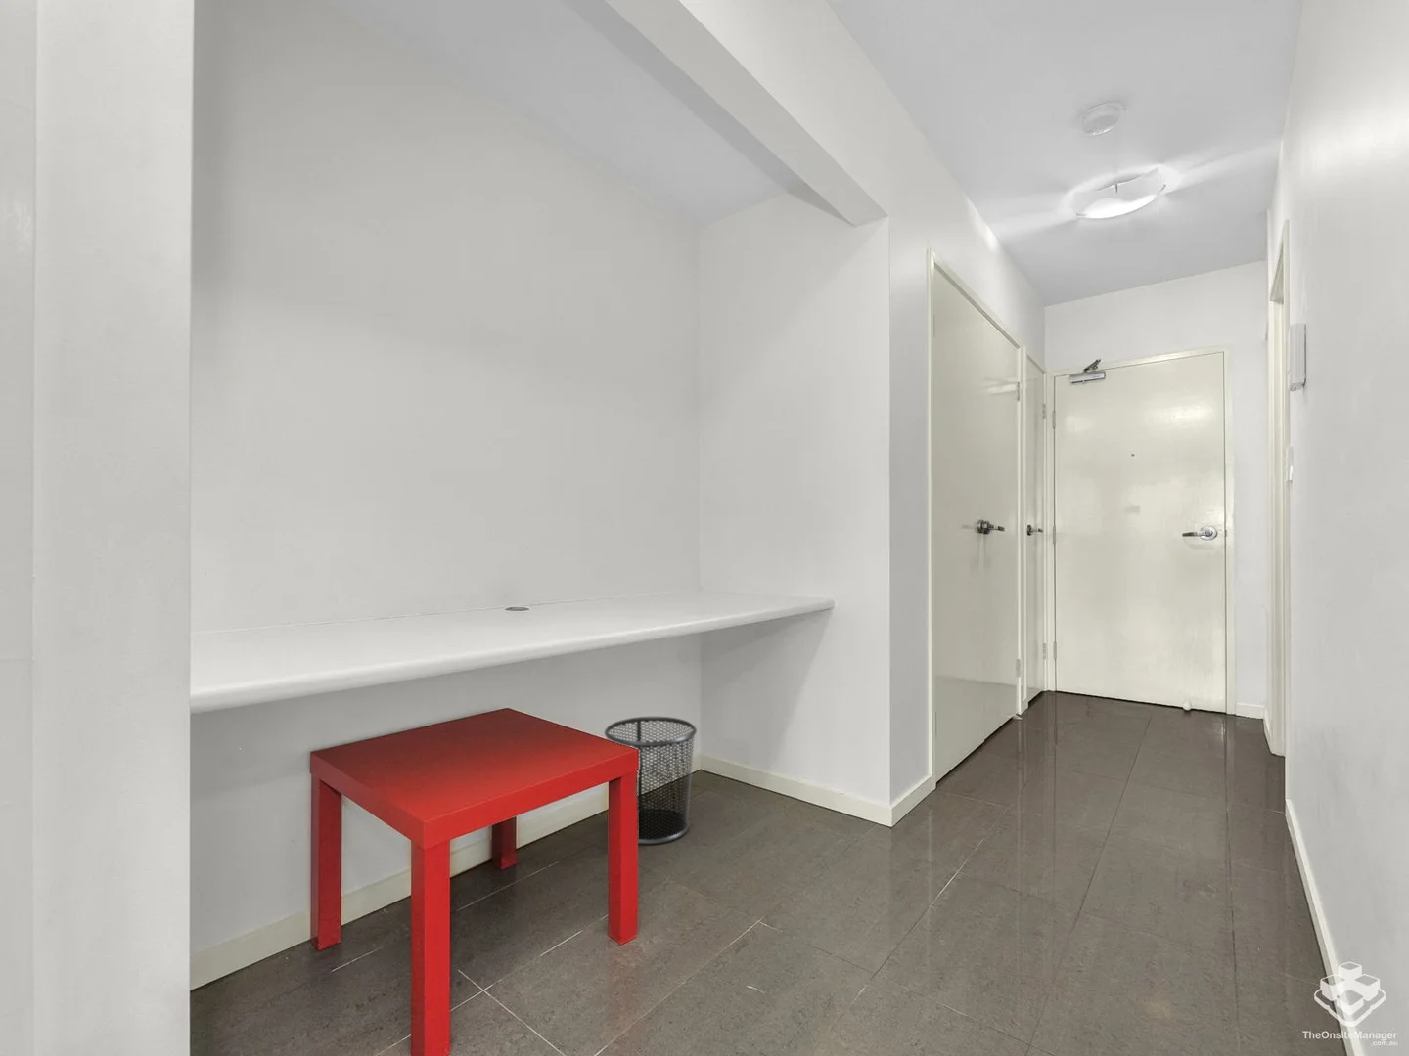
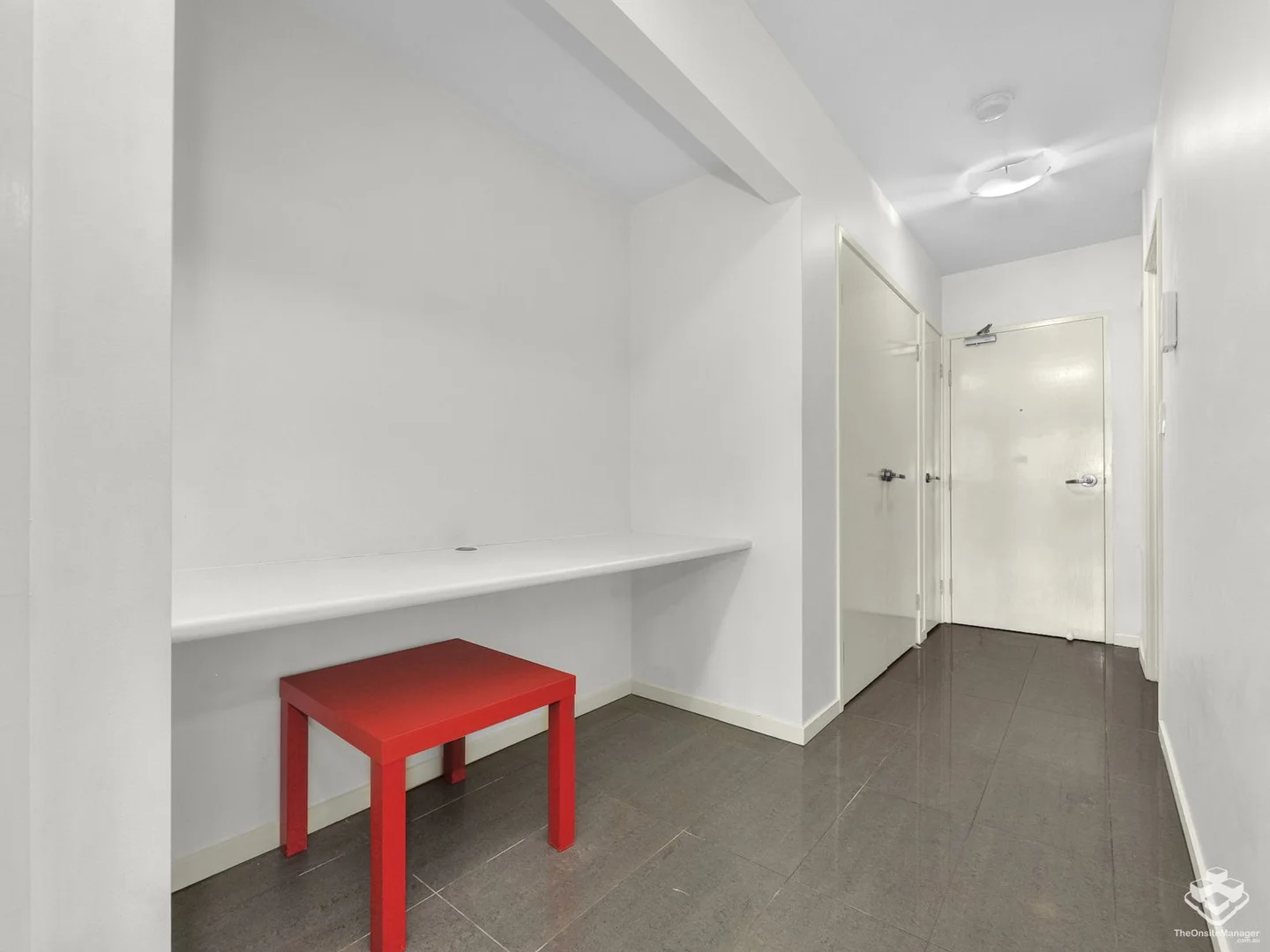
- waste bin (650, 778)
